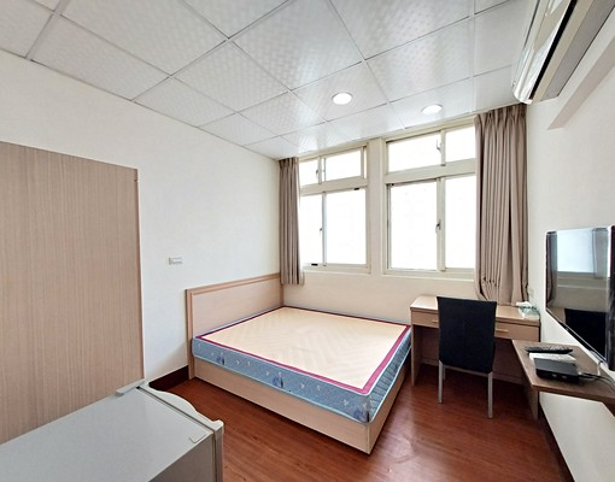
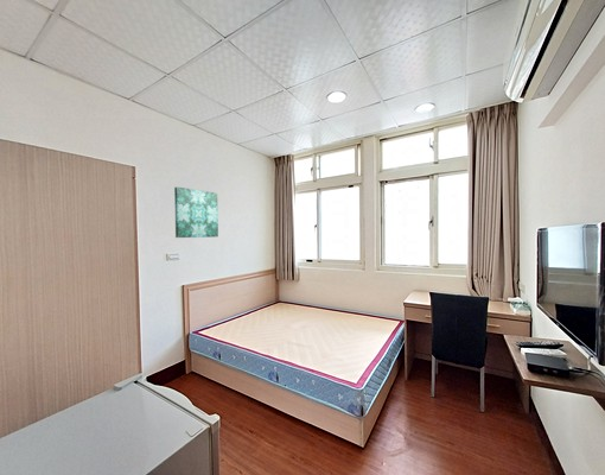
+ wall art (197, 214)
